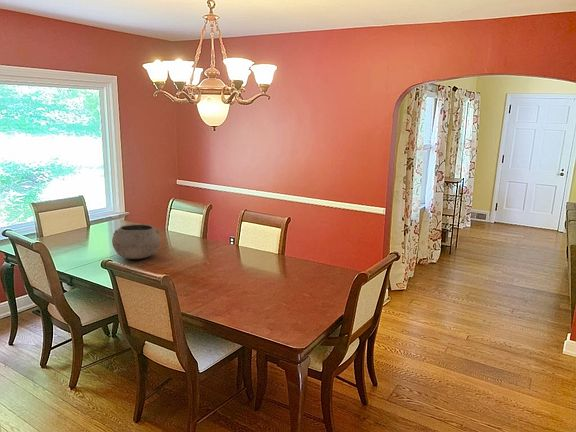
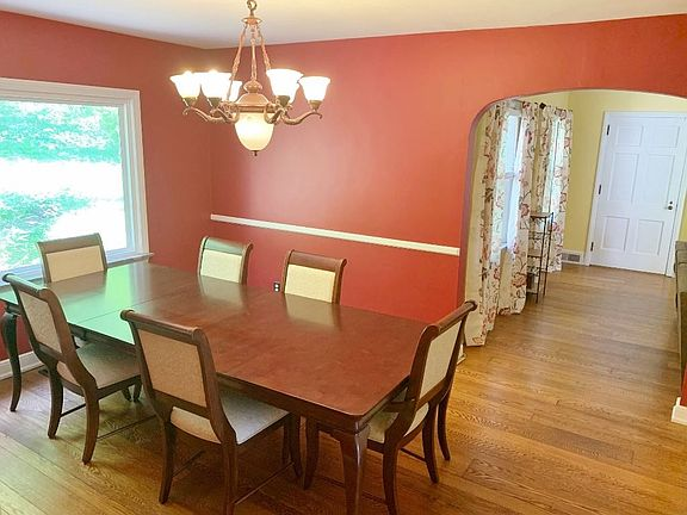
- bowl (135, 242)
